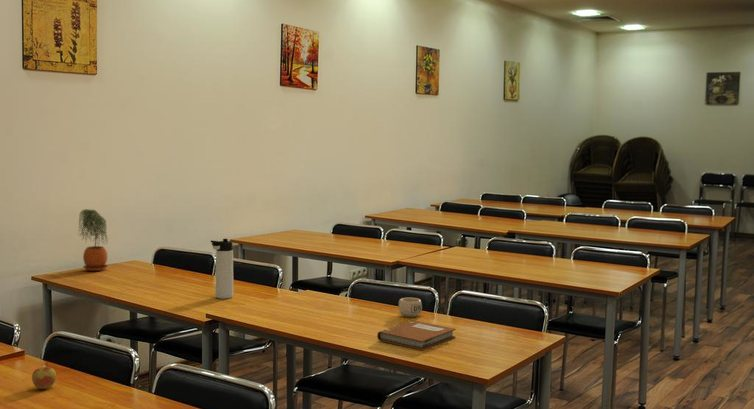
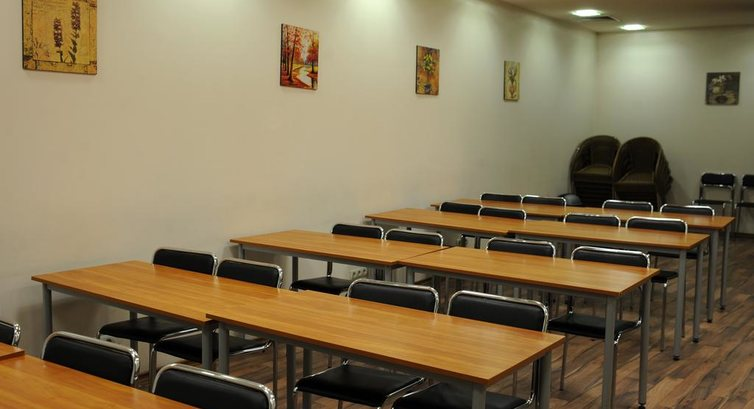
- apple (44, 375)
- potted plant (93, 239)
- notebook (417, 333)
- mug (408, 307)
- thermos bottle (221, 268)
